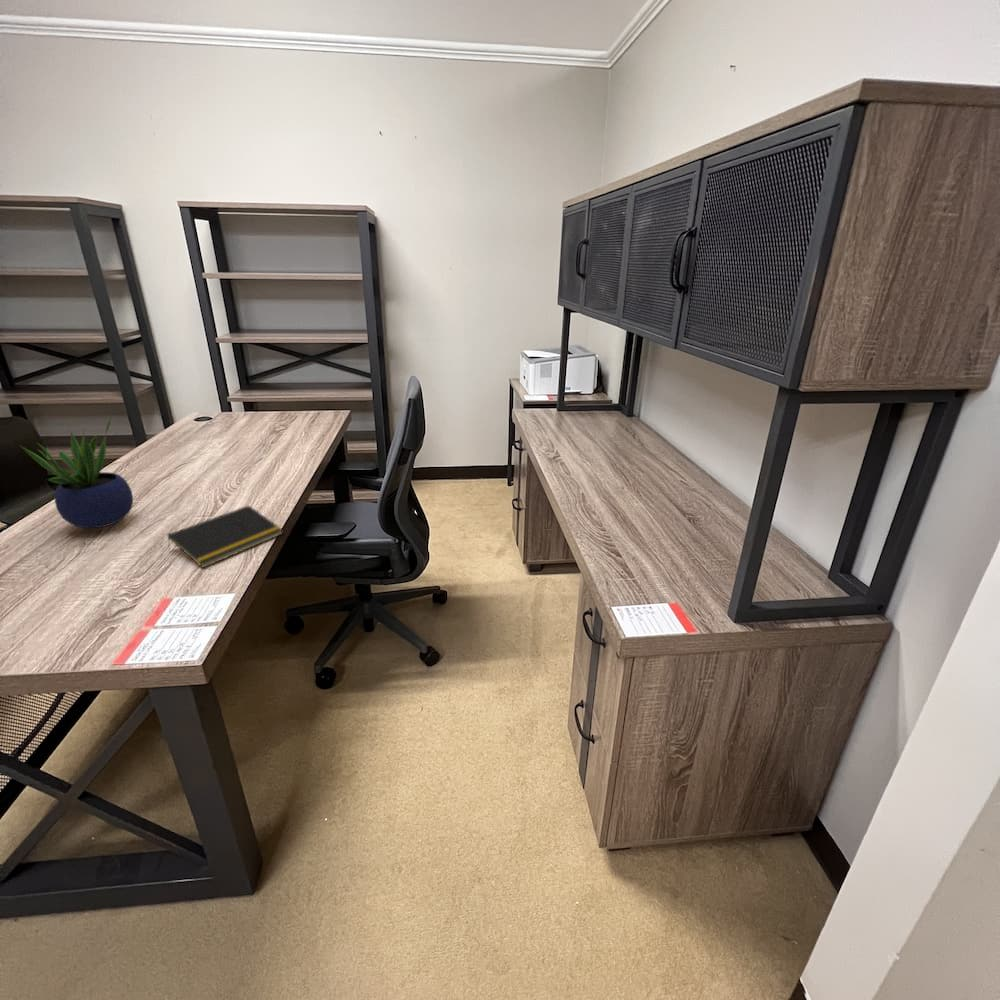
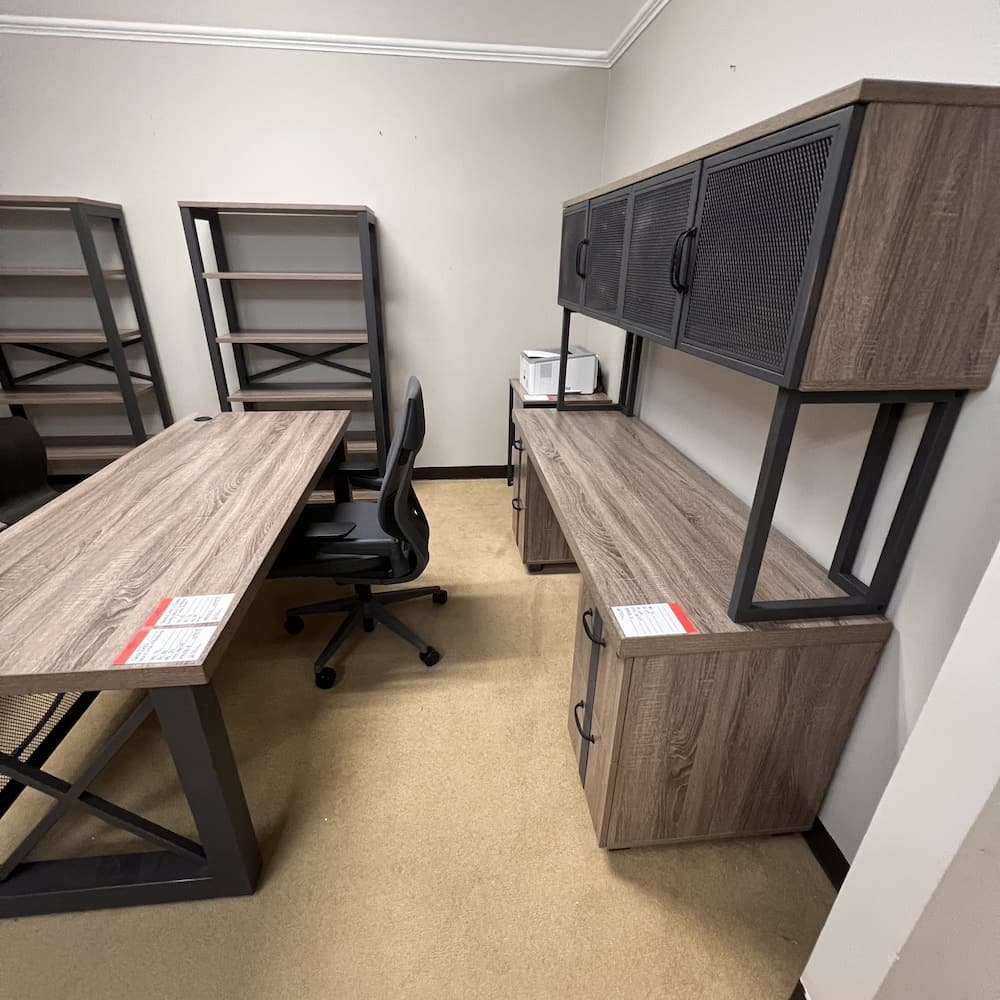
- notepad (227, 533)
- potted plant (80, 477)
